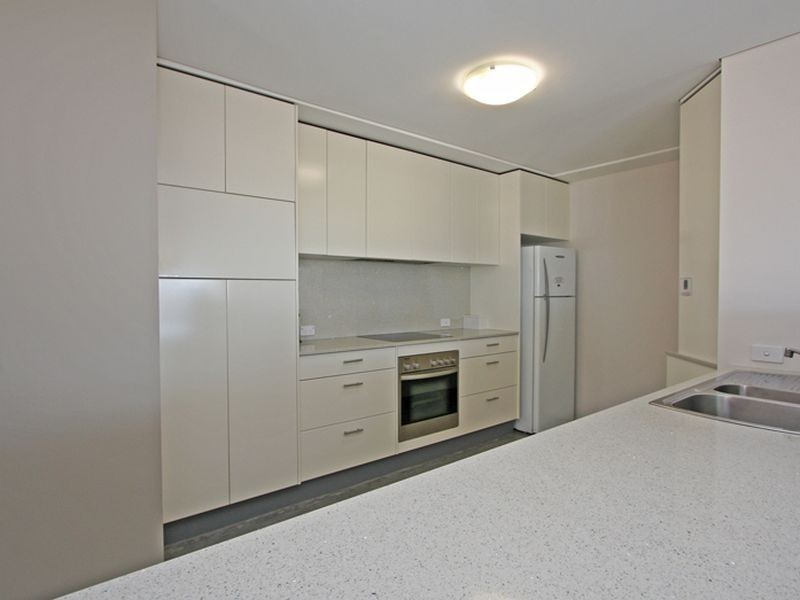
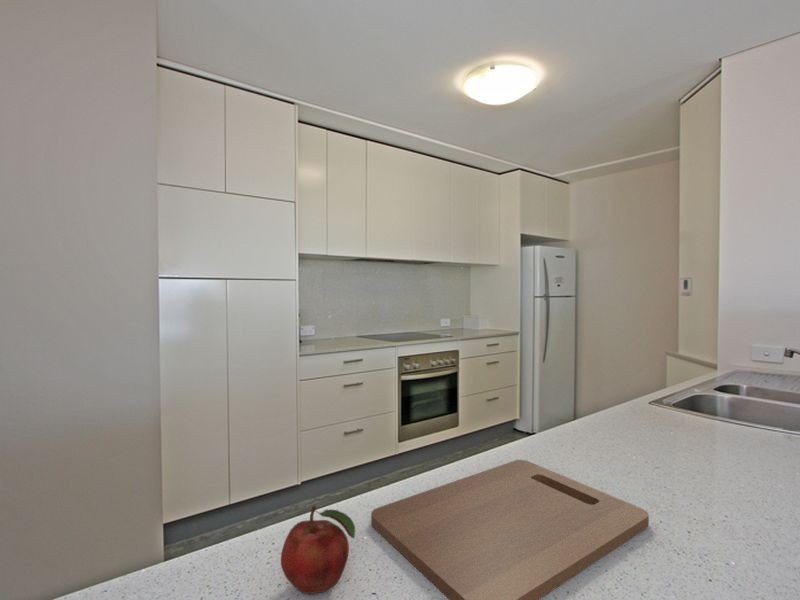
+ fruit (319, 547)
+ cutting board (509, 517)
